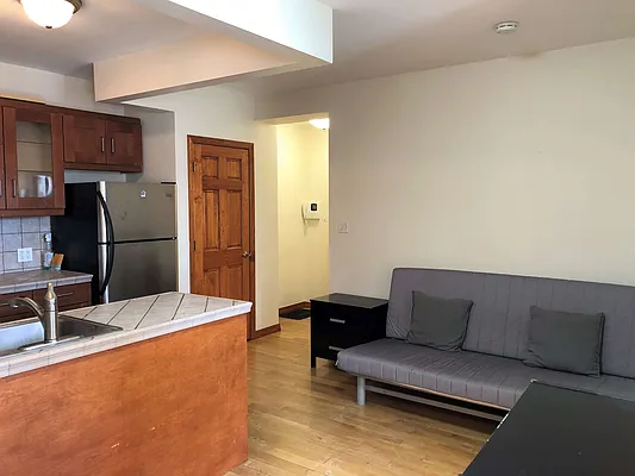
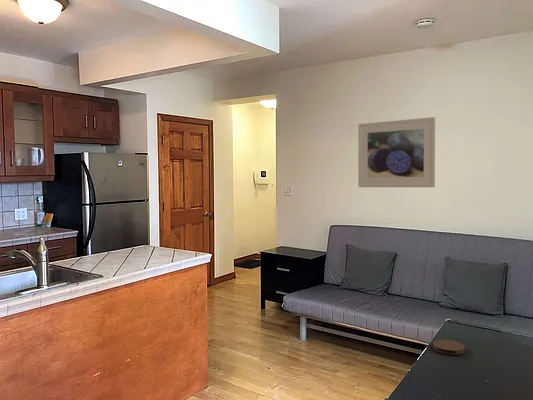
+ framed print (394, 154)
+ coaster (448, 346)
